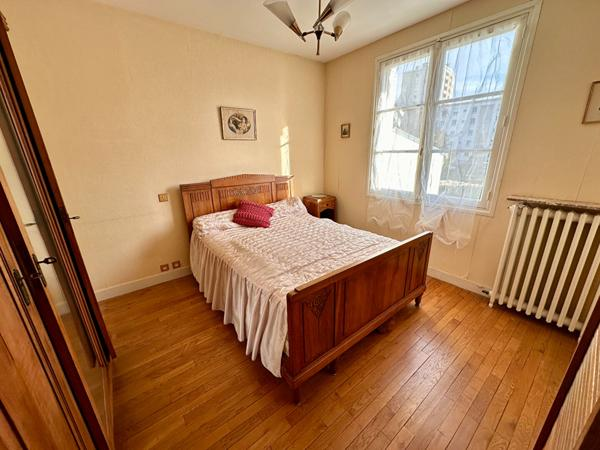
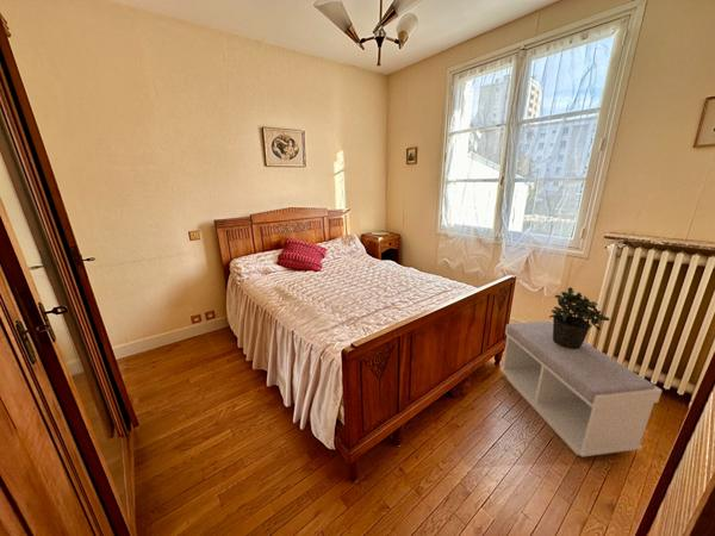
+ potted plant (571, 316)
+ bench (562, 379)
